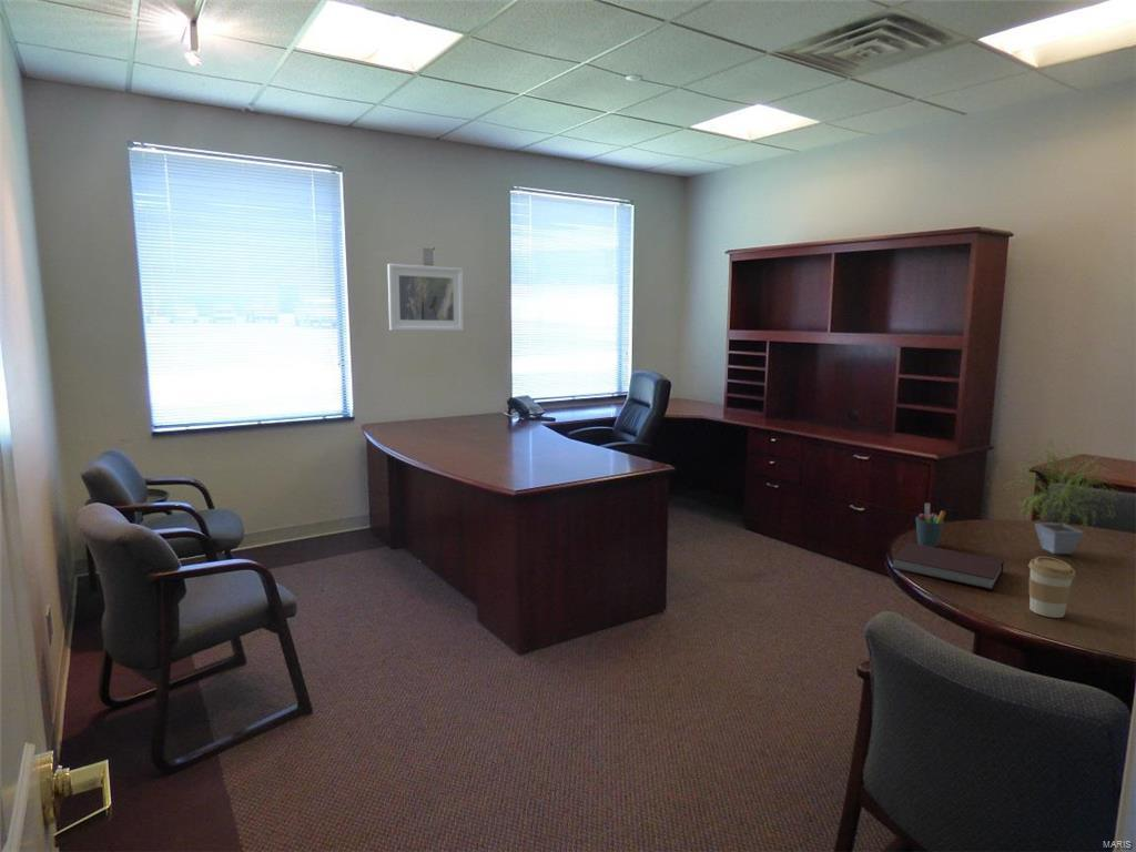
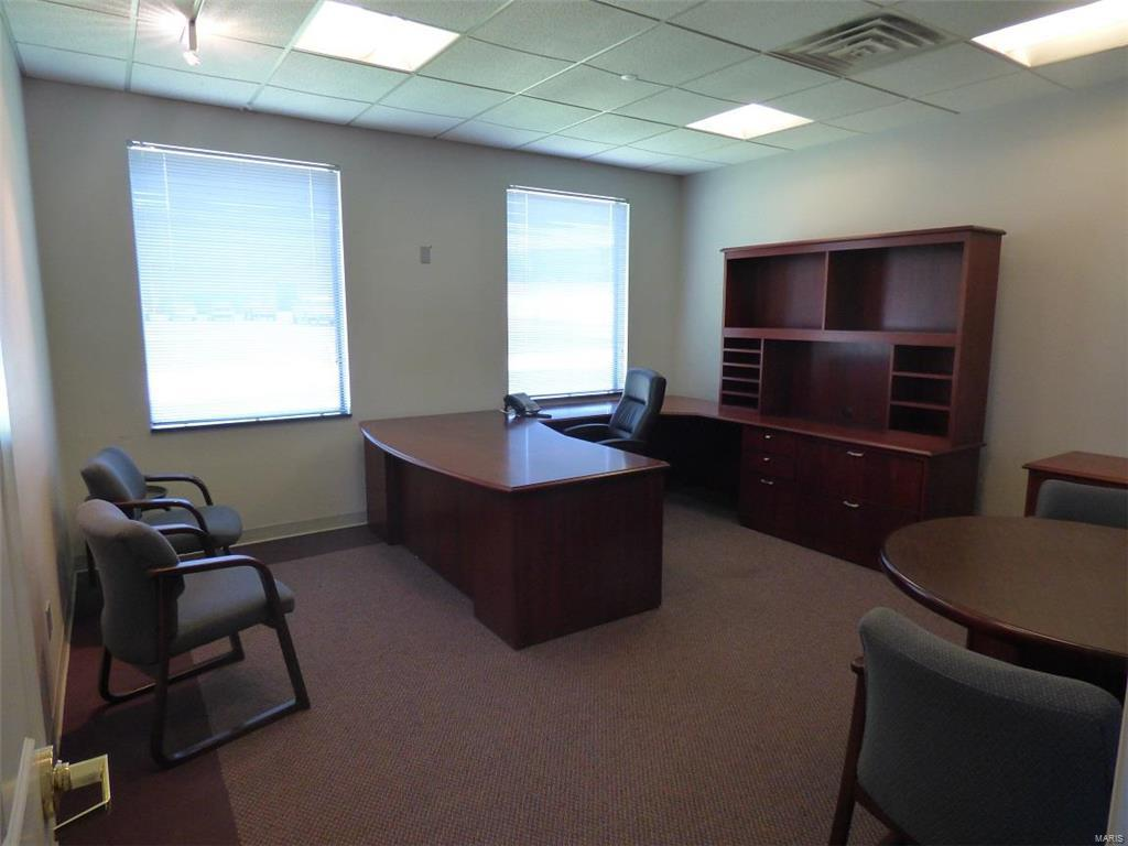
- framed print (426, 298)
- pen holder (930, 525)
- potted plant (1062, 498)
- coffee cup (1049, 586)
- notebook (946, 564)
